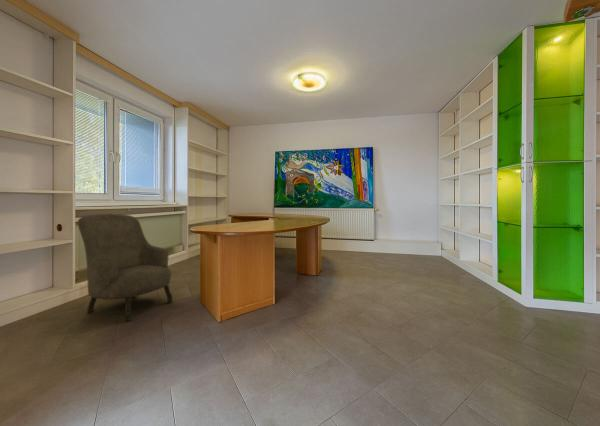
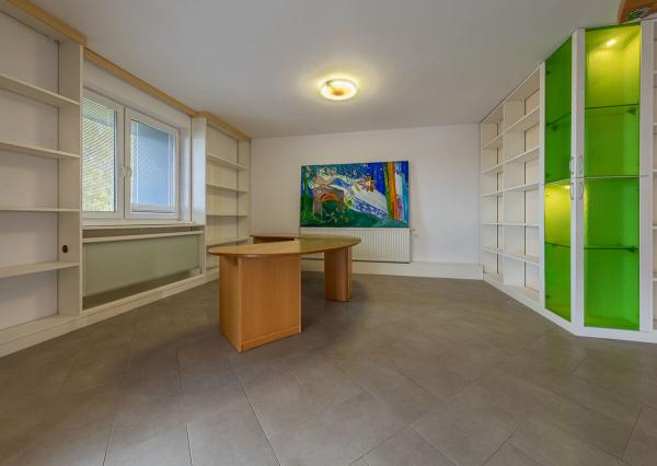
- armchair (126, 259)
